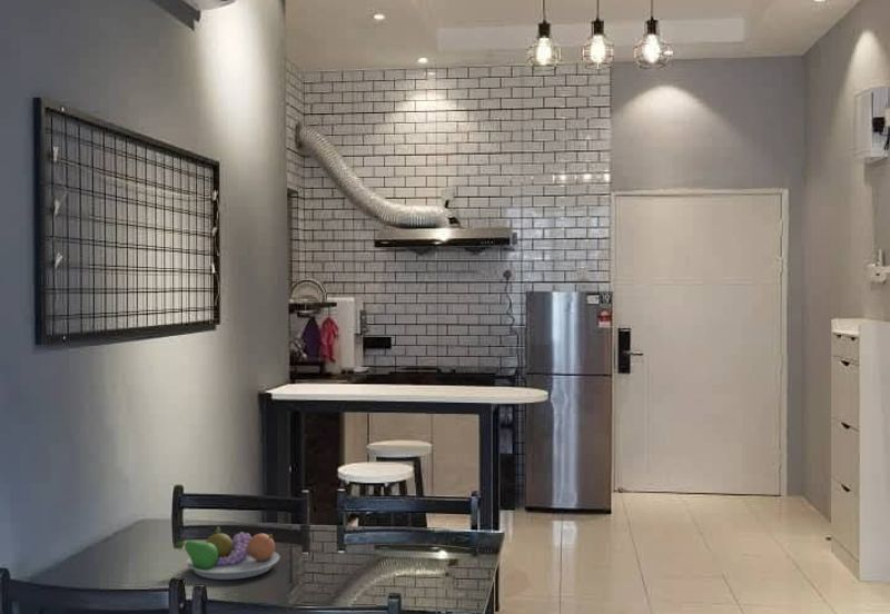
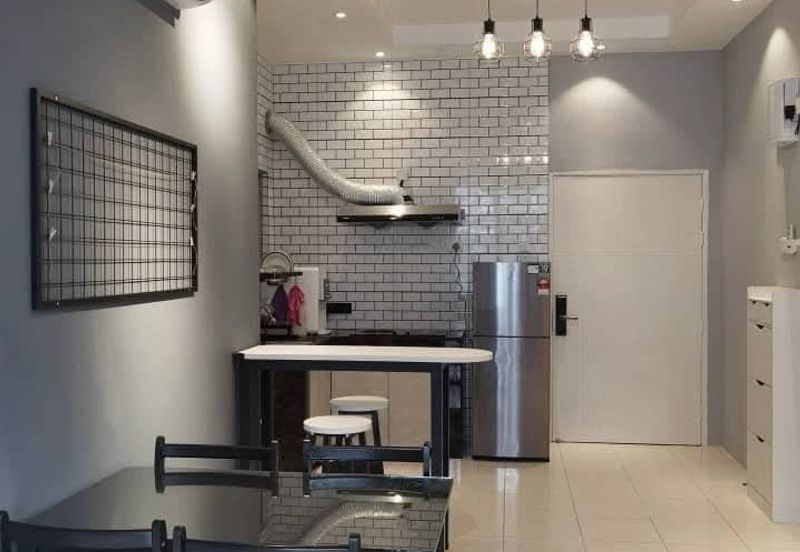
- fruit bowl (229, 549)
